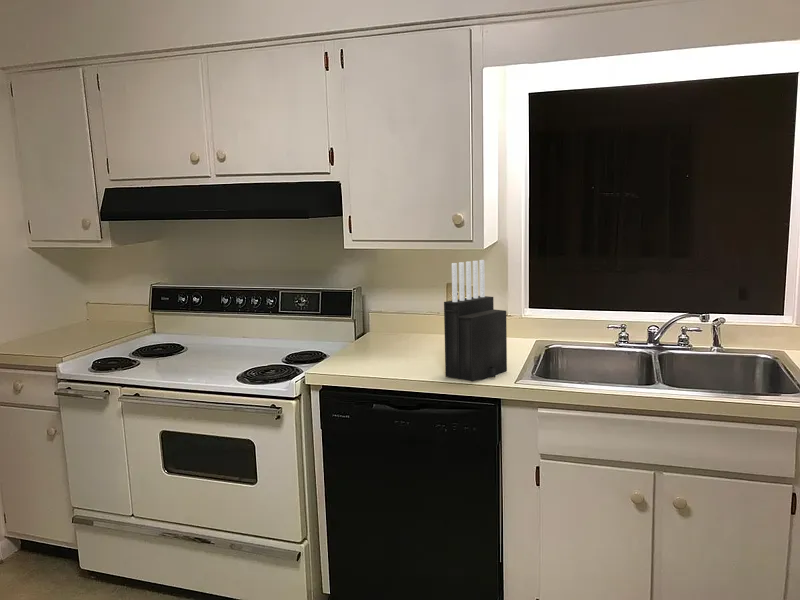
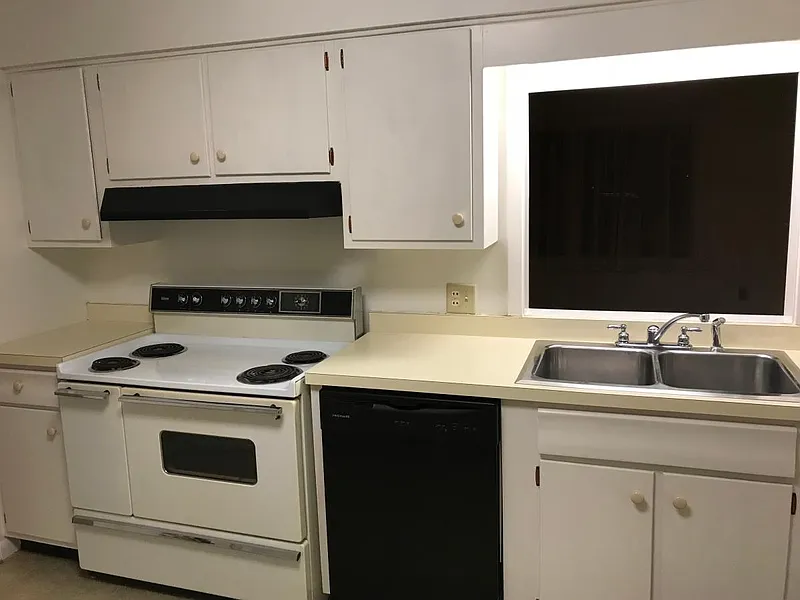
- knife block (478, 318)
